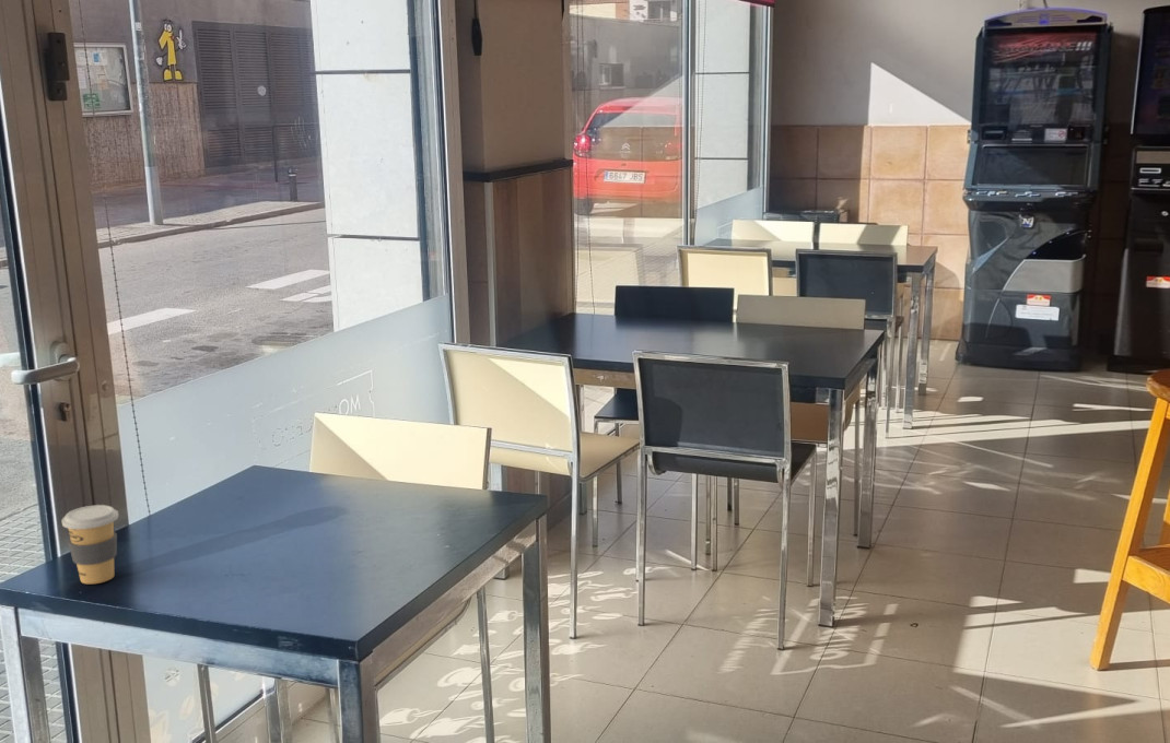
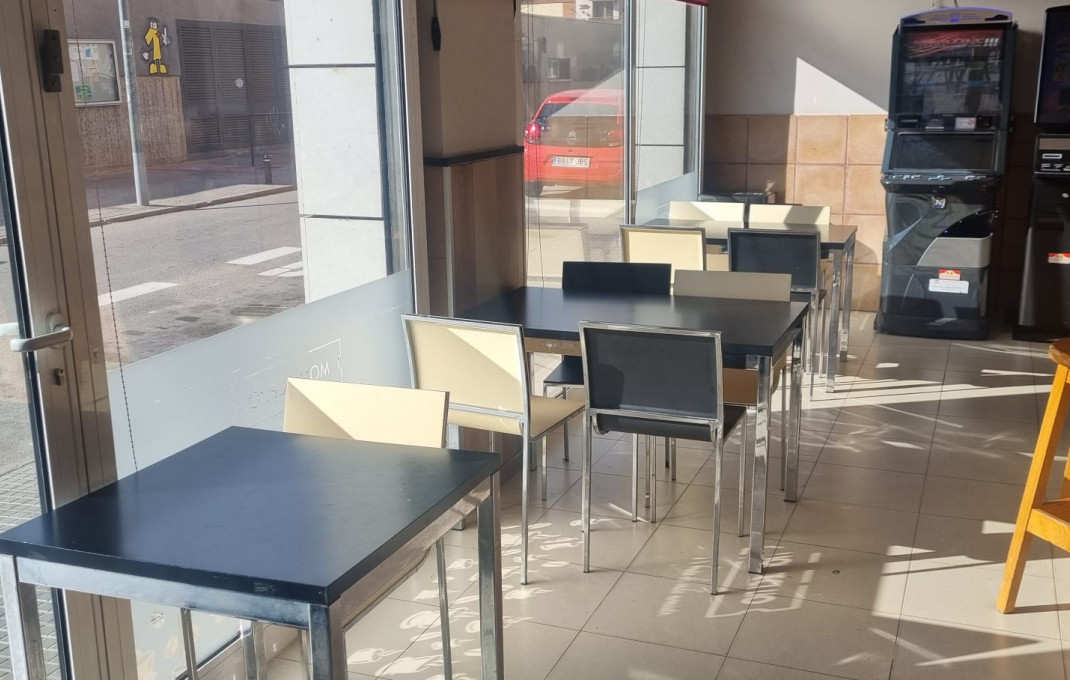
- coffee cup (93, 545)
